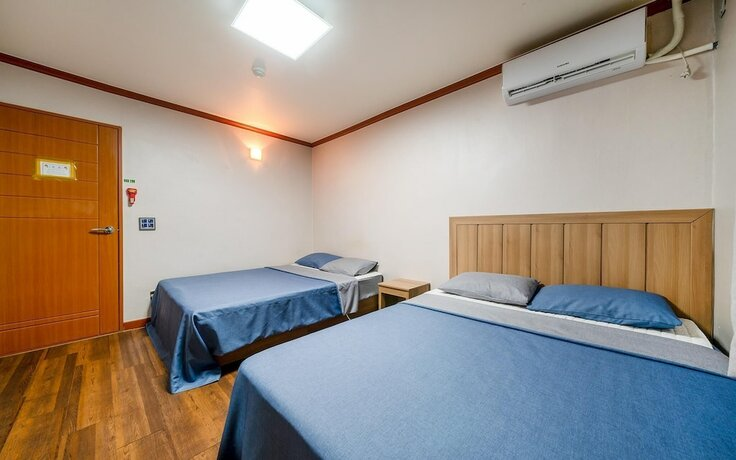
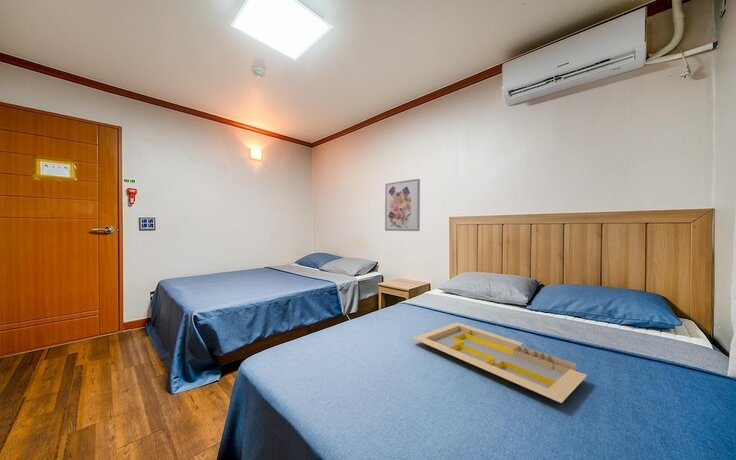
+ wall art (401, 206)
+ serving tray (493, 353)
